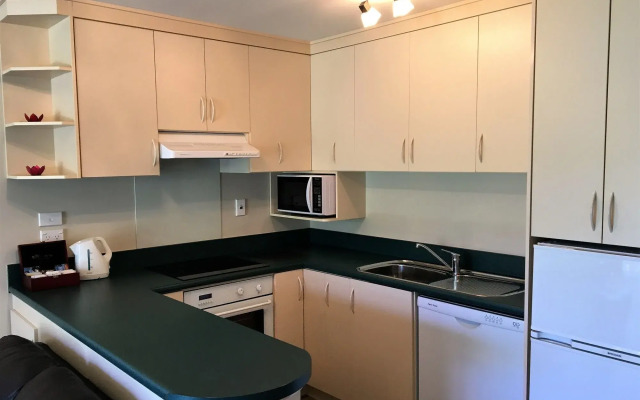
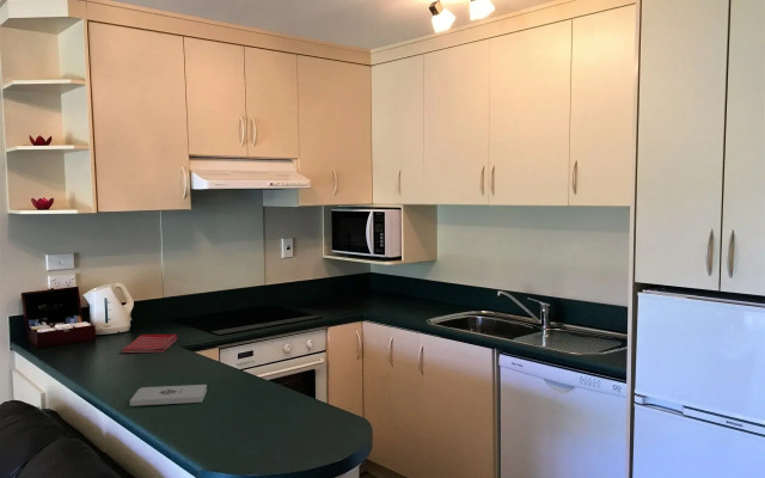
+ notepad (170, 394)
+ dish towel (151, 343)
